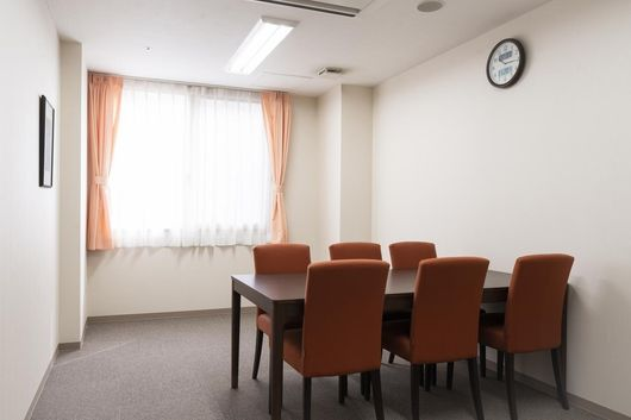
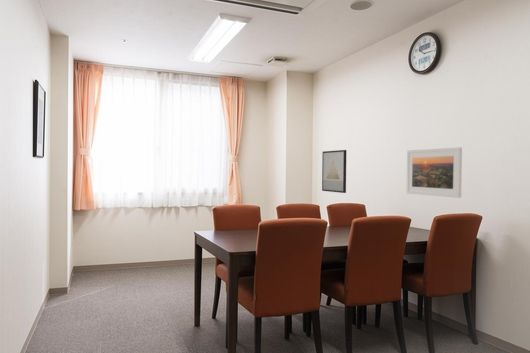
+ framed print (432, 172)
+ wall art (333, 171)
